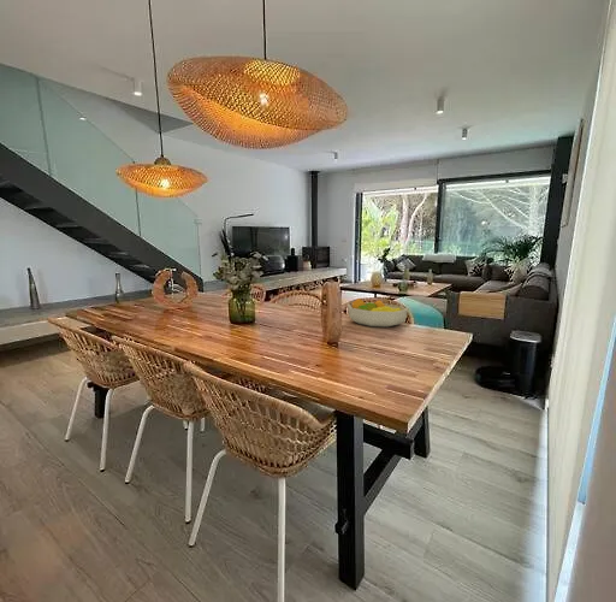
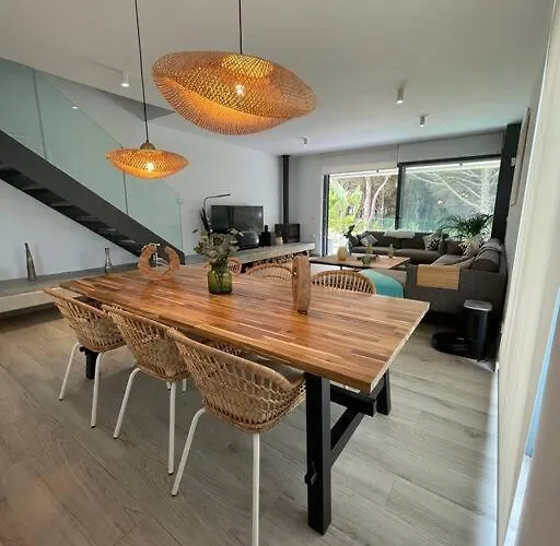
- fruit bowl (375, 311)
